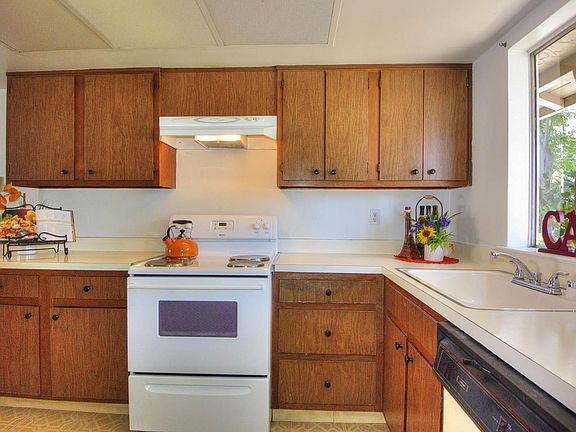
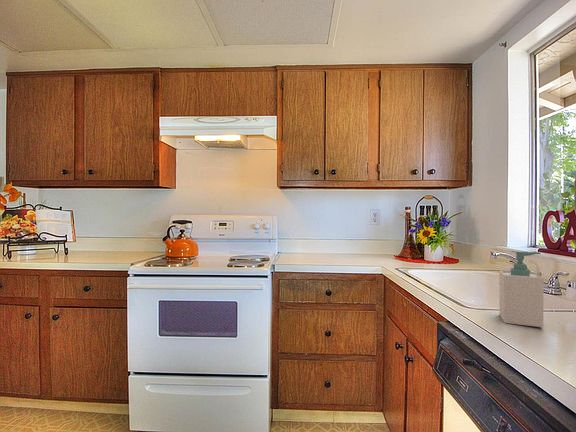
+ soap bottle (520, 285)
